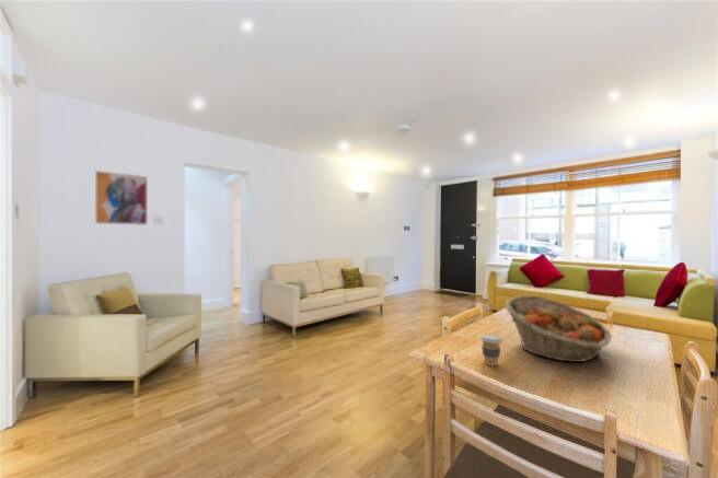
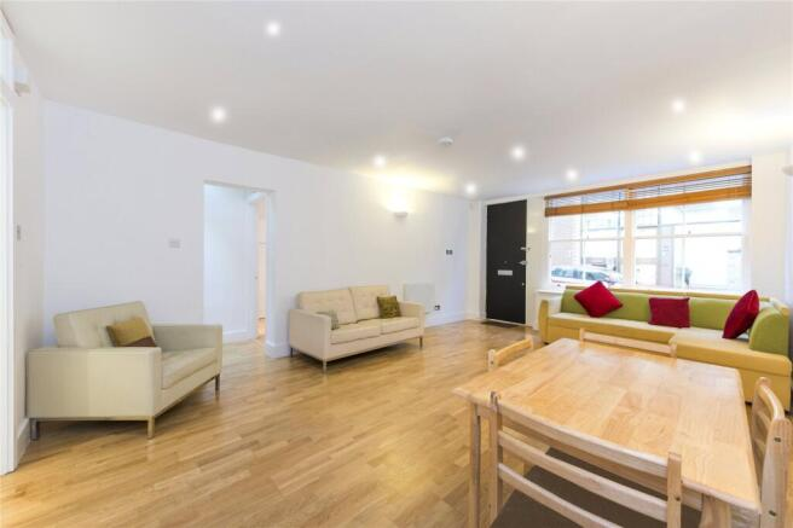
- coffee cup (490, 349)
- fruit basket (554, 325)
- wall art (121, 198)
